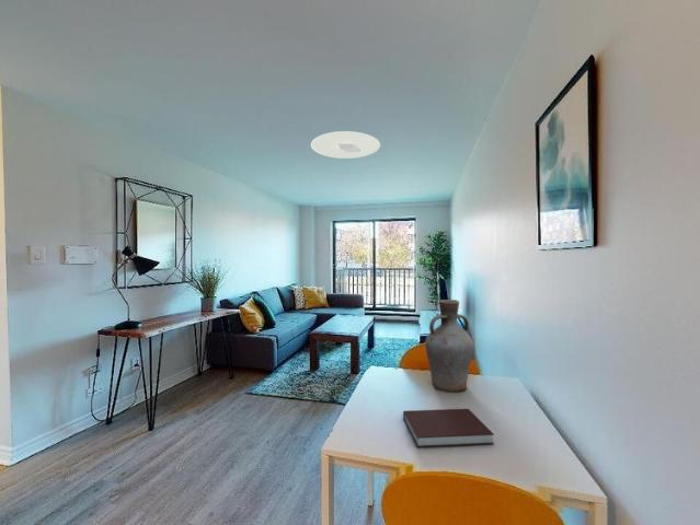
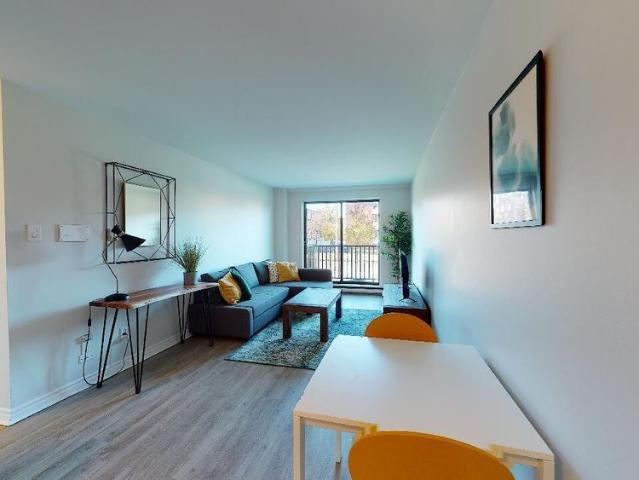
- ceiling light (345, 142)
- vase (449, 342)
- notebook (445, 425)
